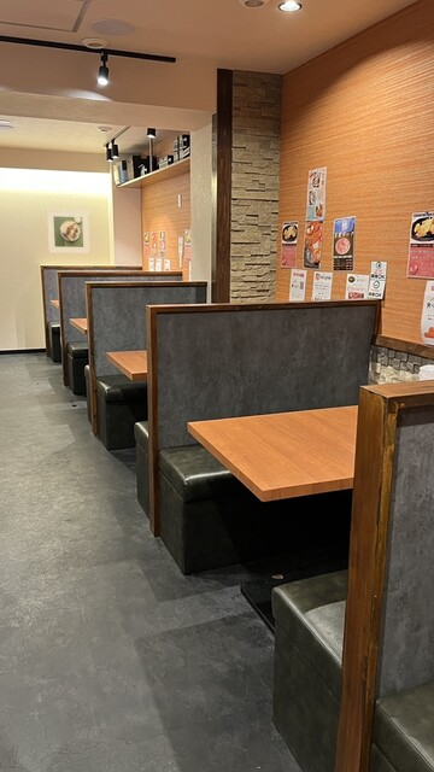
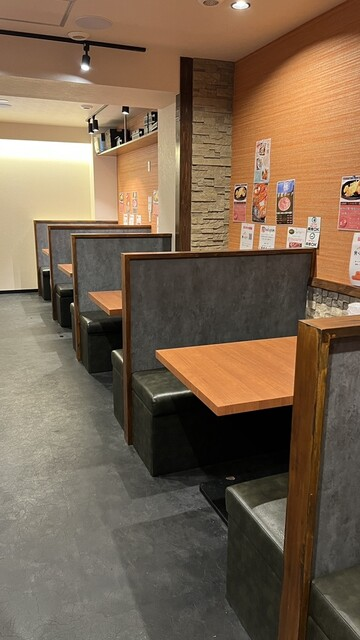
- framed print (68, 232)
